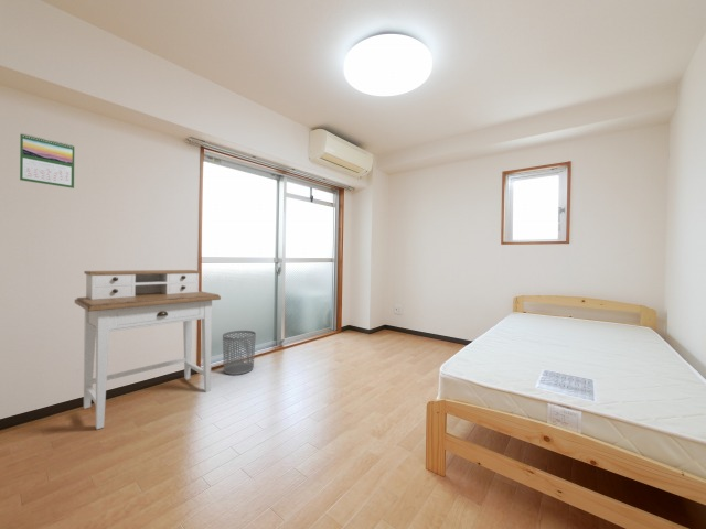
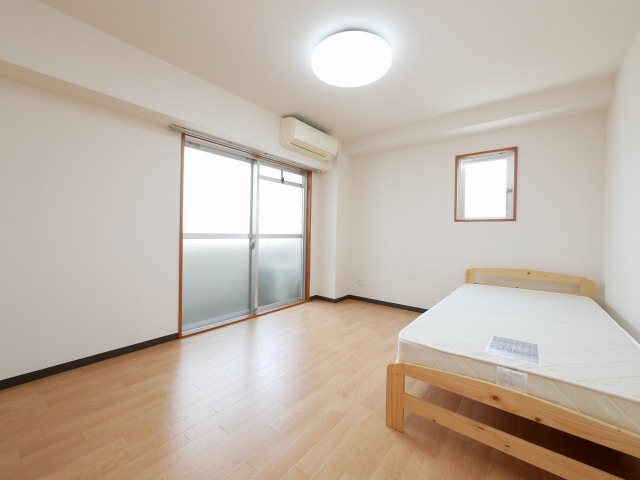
- waste bin (238, 352)
- desk (151, 325)
- calendar (47, 161)
